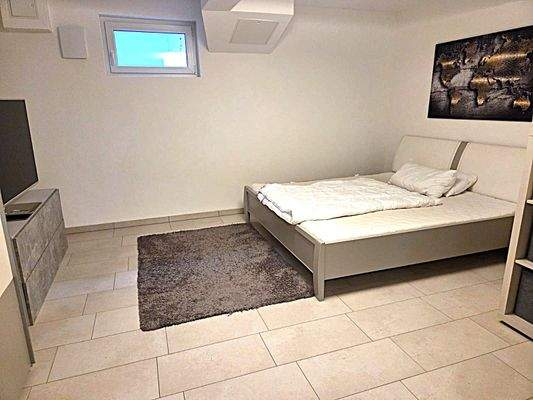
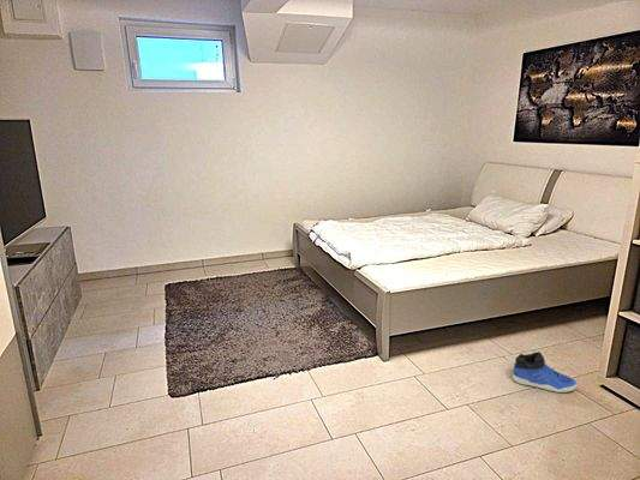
+ sneaker (545, 370)
